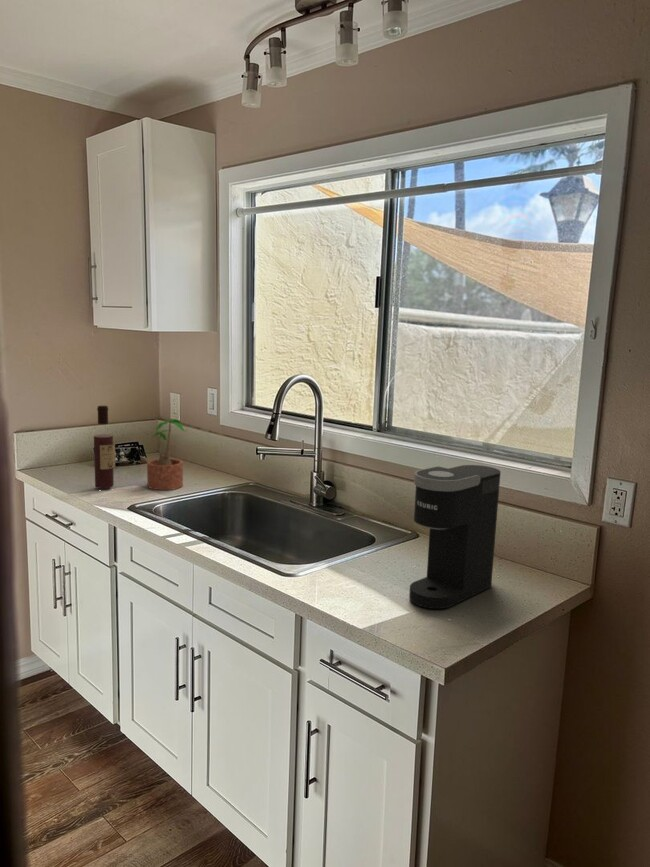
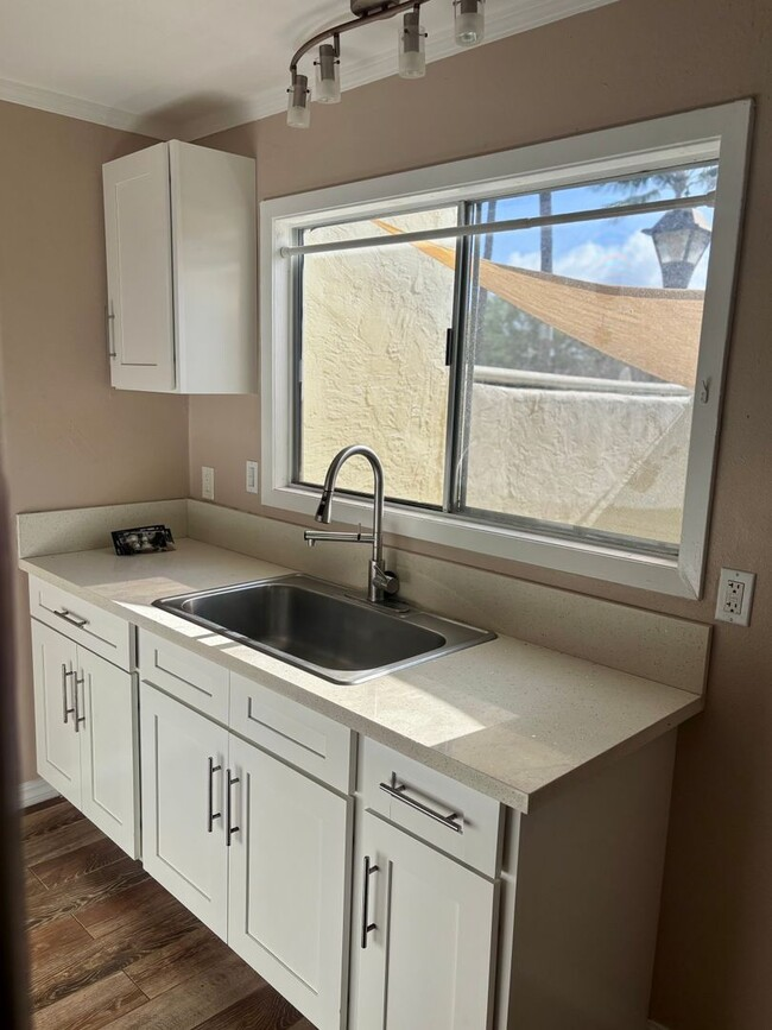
- coffee maker (454, 531)
- potted plant (168, 453)
- wine bottle (103, 447)
